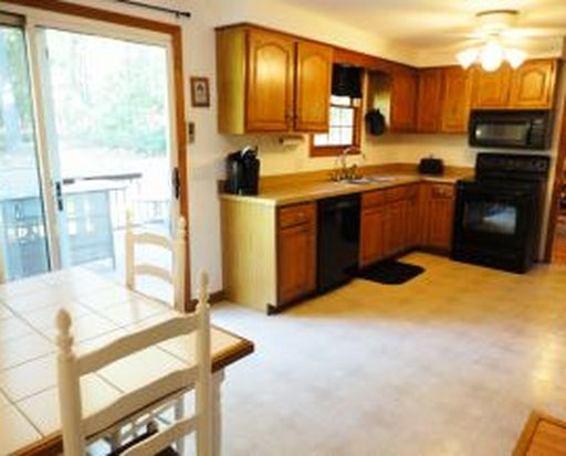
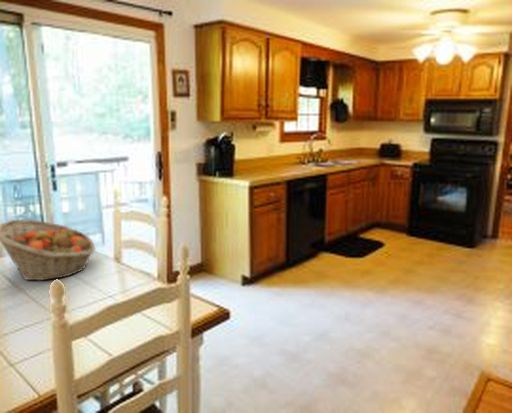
+ fruit basket (48, 245)
